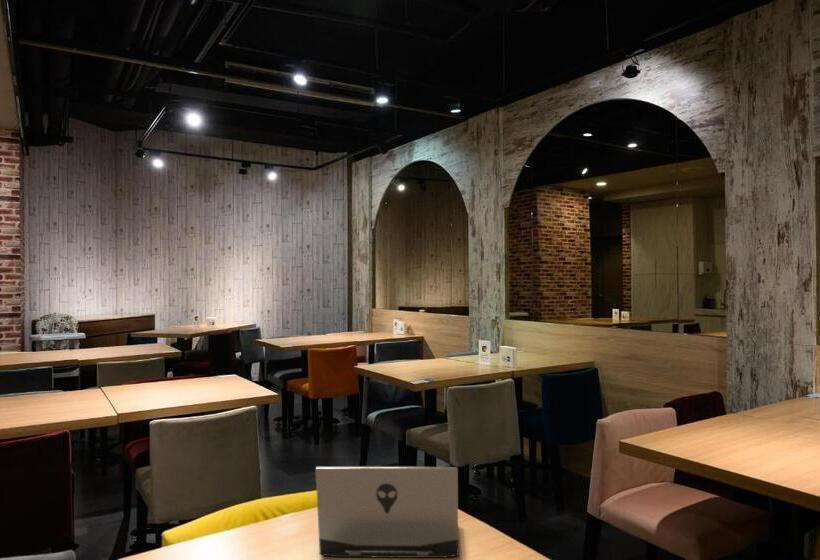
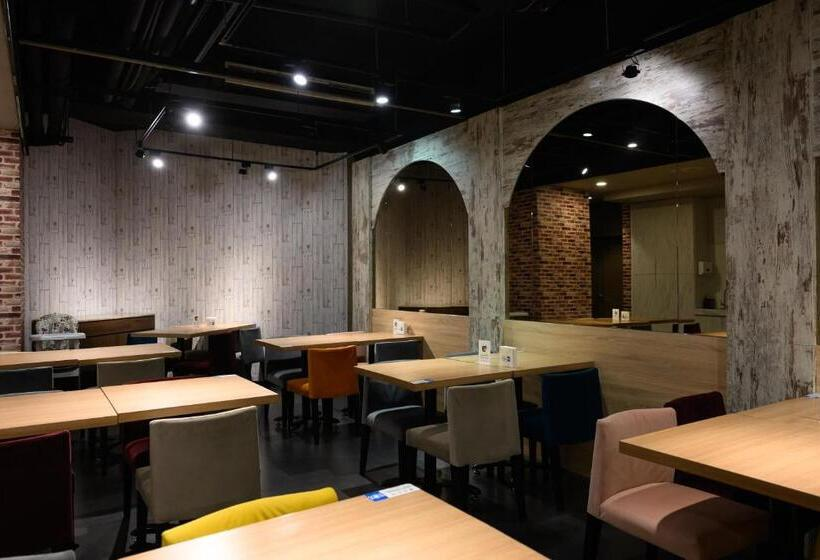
- laptop (390, 497)
